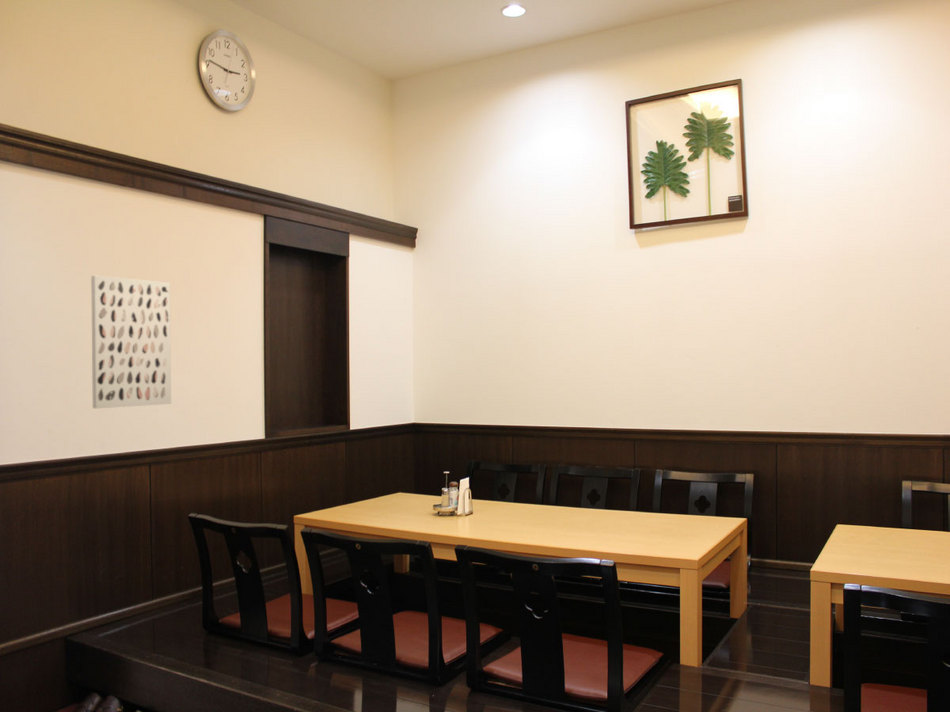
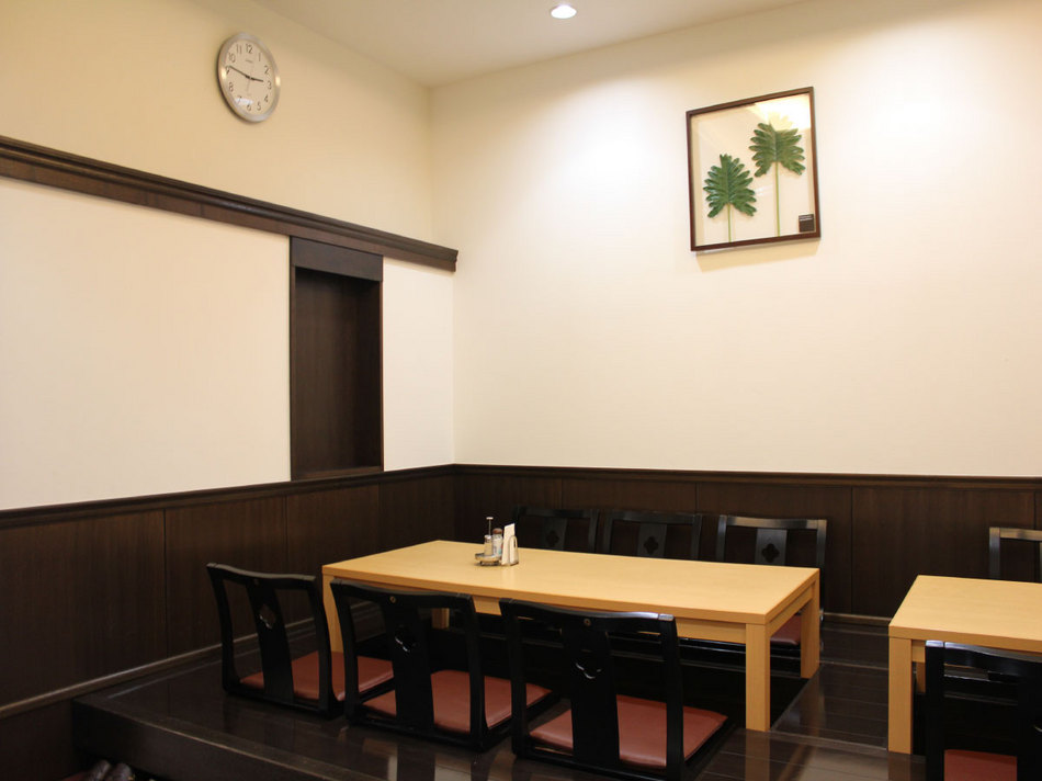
- wall art (133, 342)
